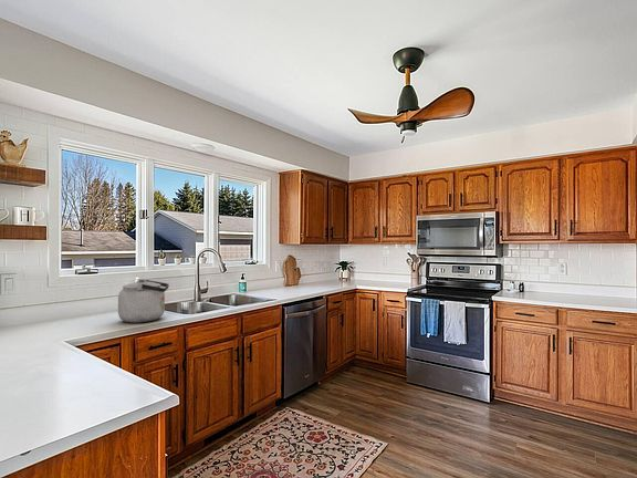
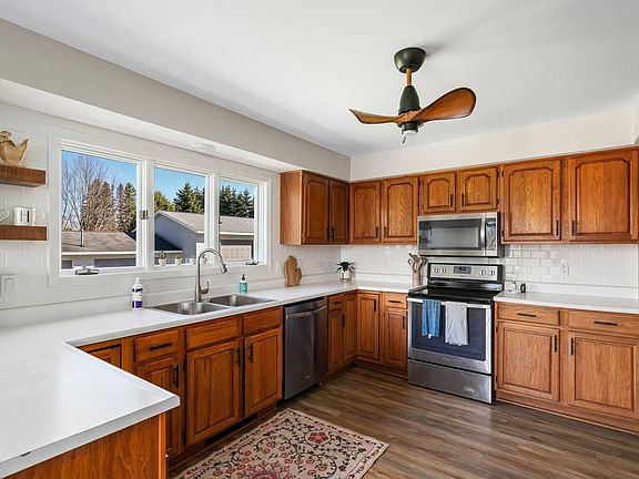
- kettle (144, 298)
